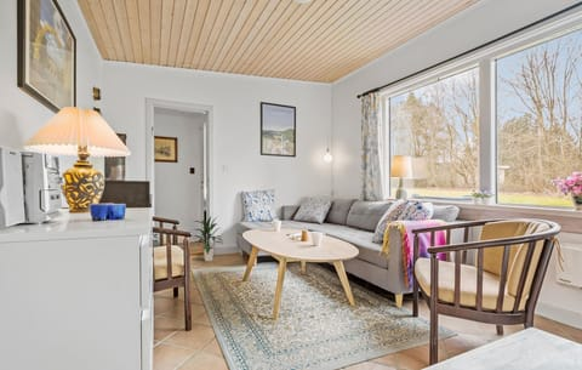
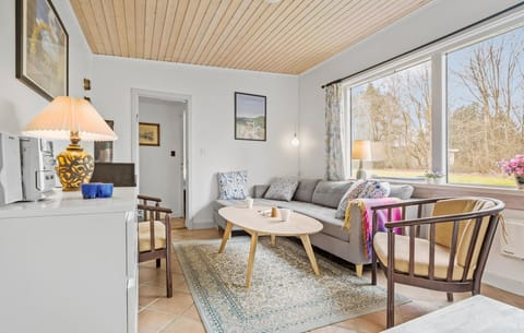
- indoor plant (207, 238)
